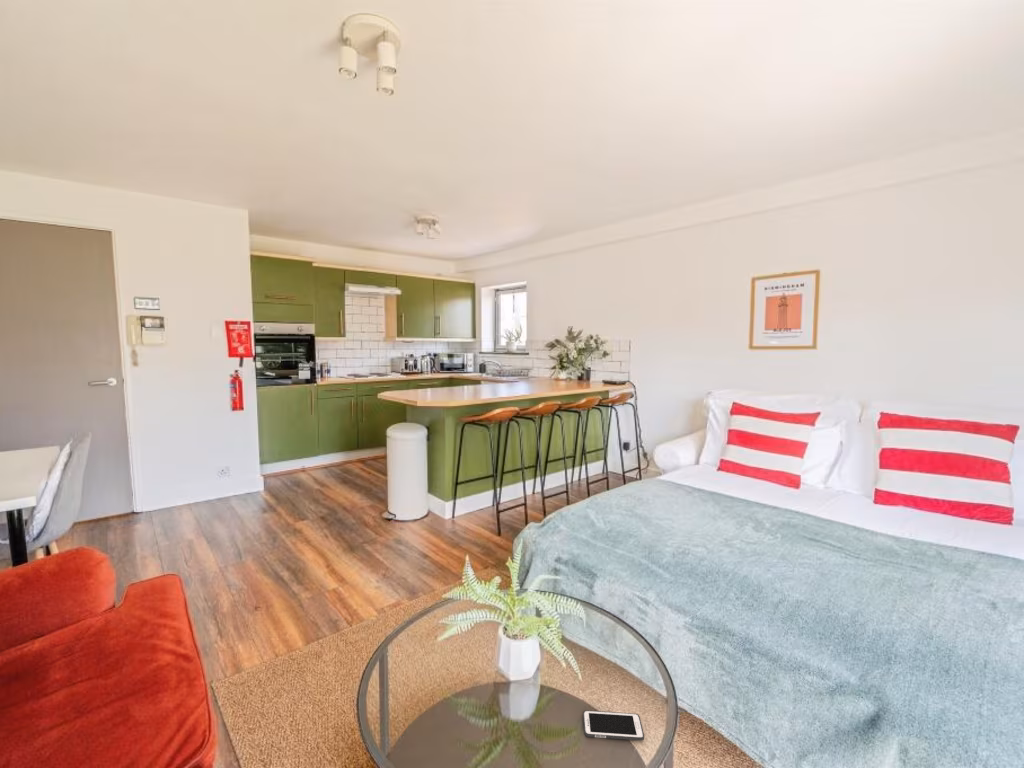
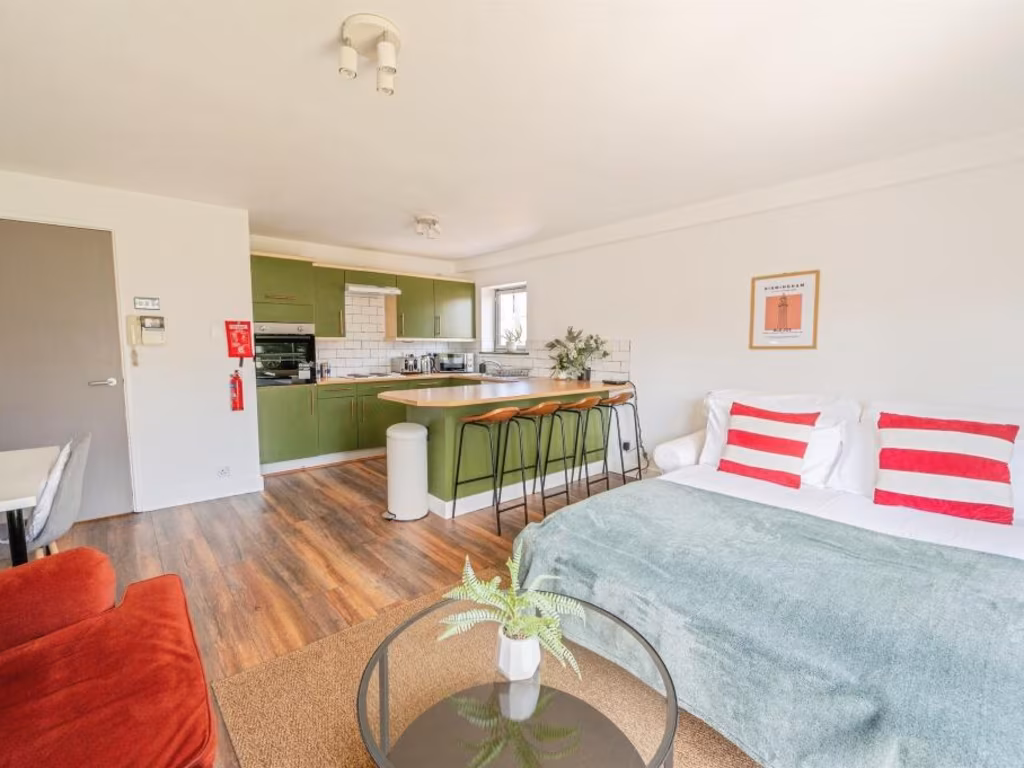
- cell phone (612, 725)
